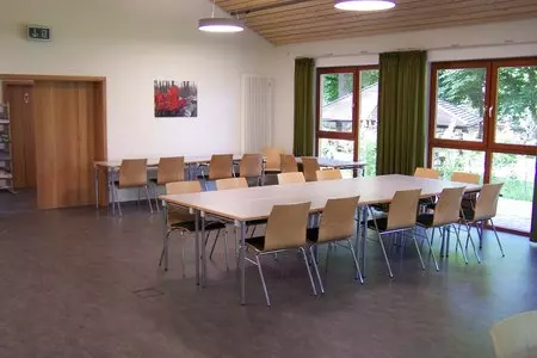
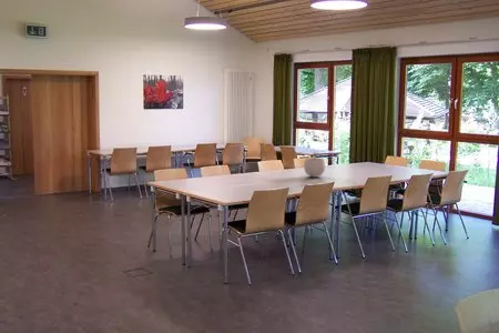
+ plant pot (314, 163)
